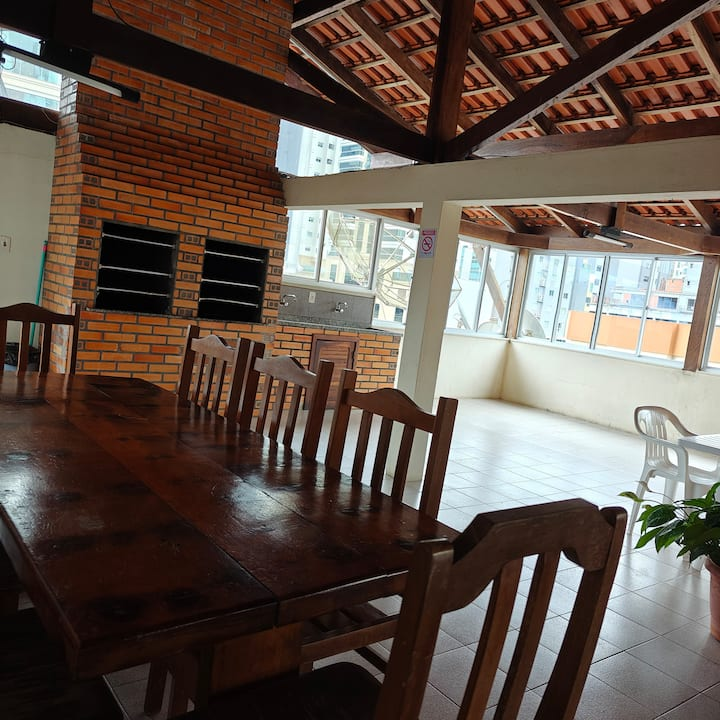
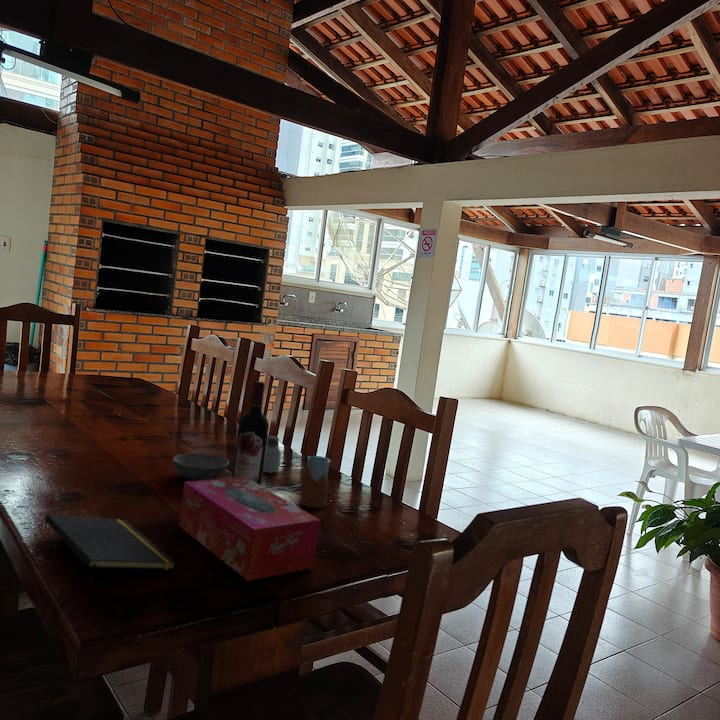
+ drinking glass (320, 481)
+ tissue box (246, 523)
+ saltshaker (269, 453)
+ notepad (108, 541)
+ wine bottle (251, 440)
+ bowl (200, 468)
